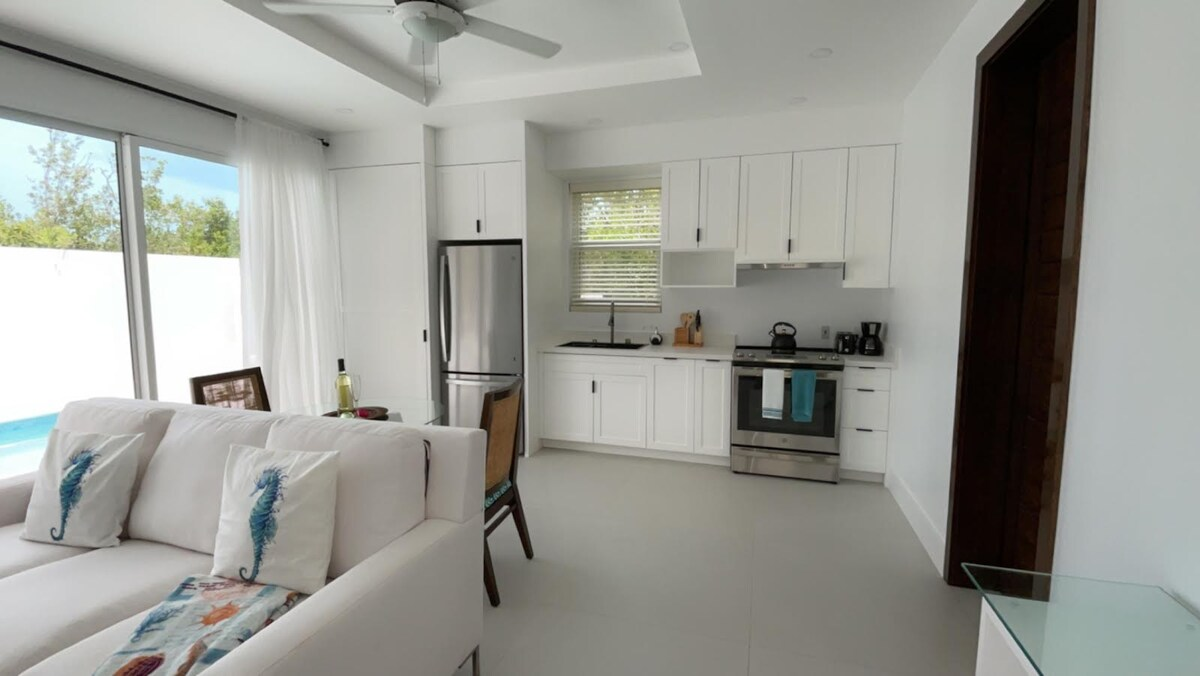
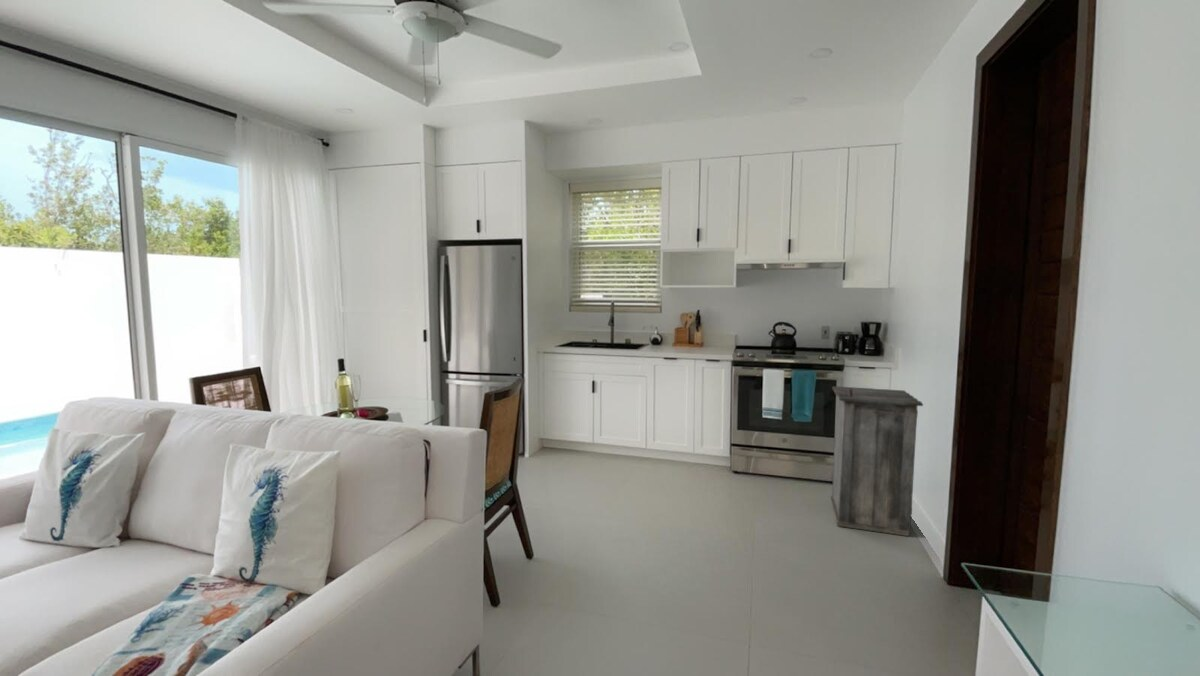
+ trash bin (870, 452)
